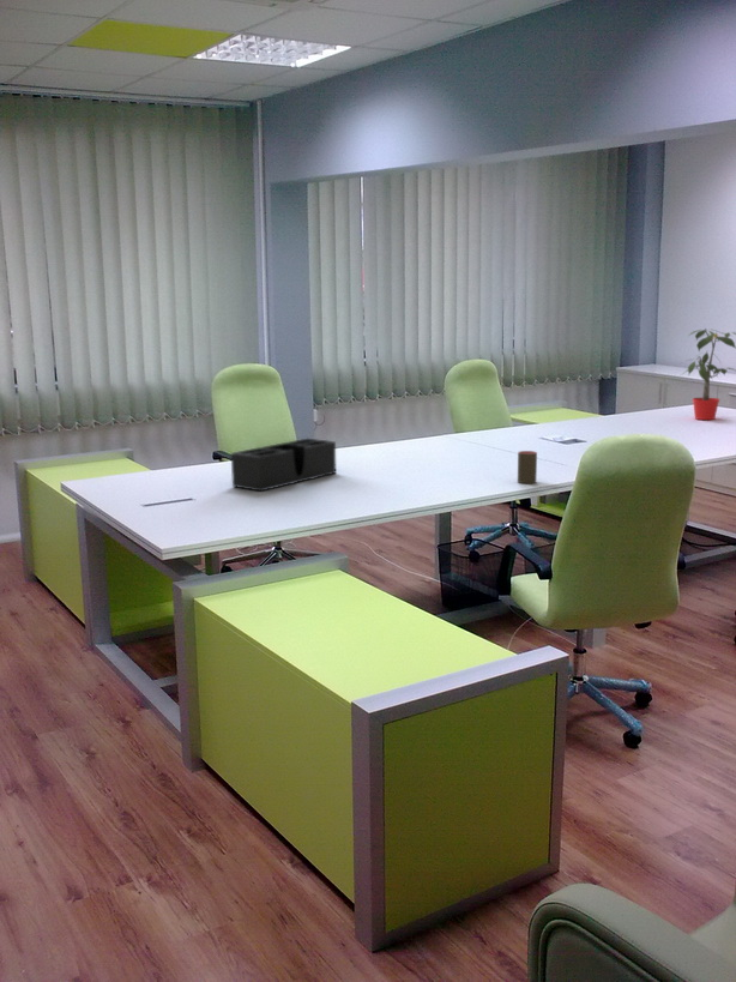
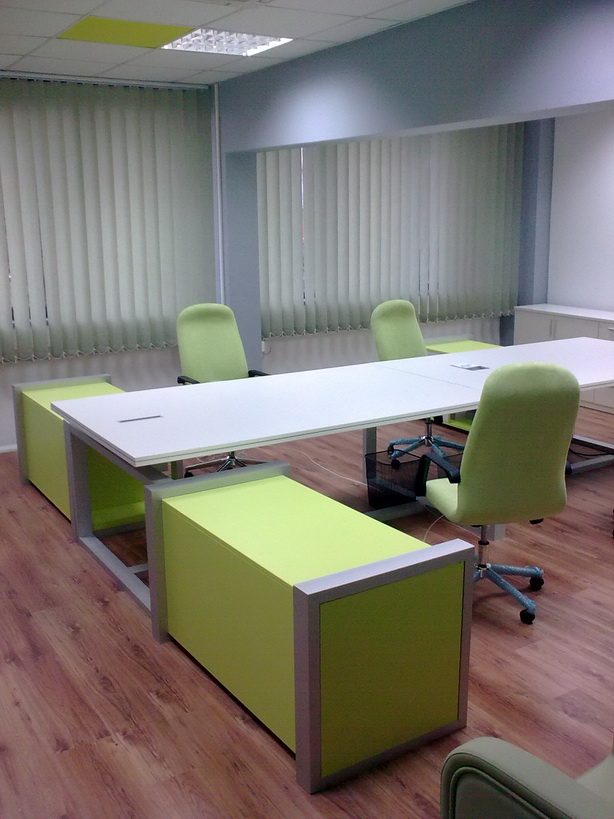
- desk organizer (285, 463)
- potted plant (710, 373)
- cup (526, 466)
